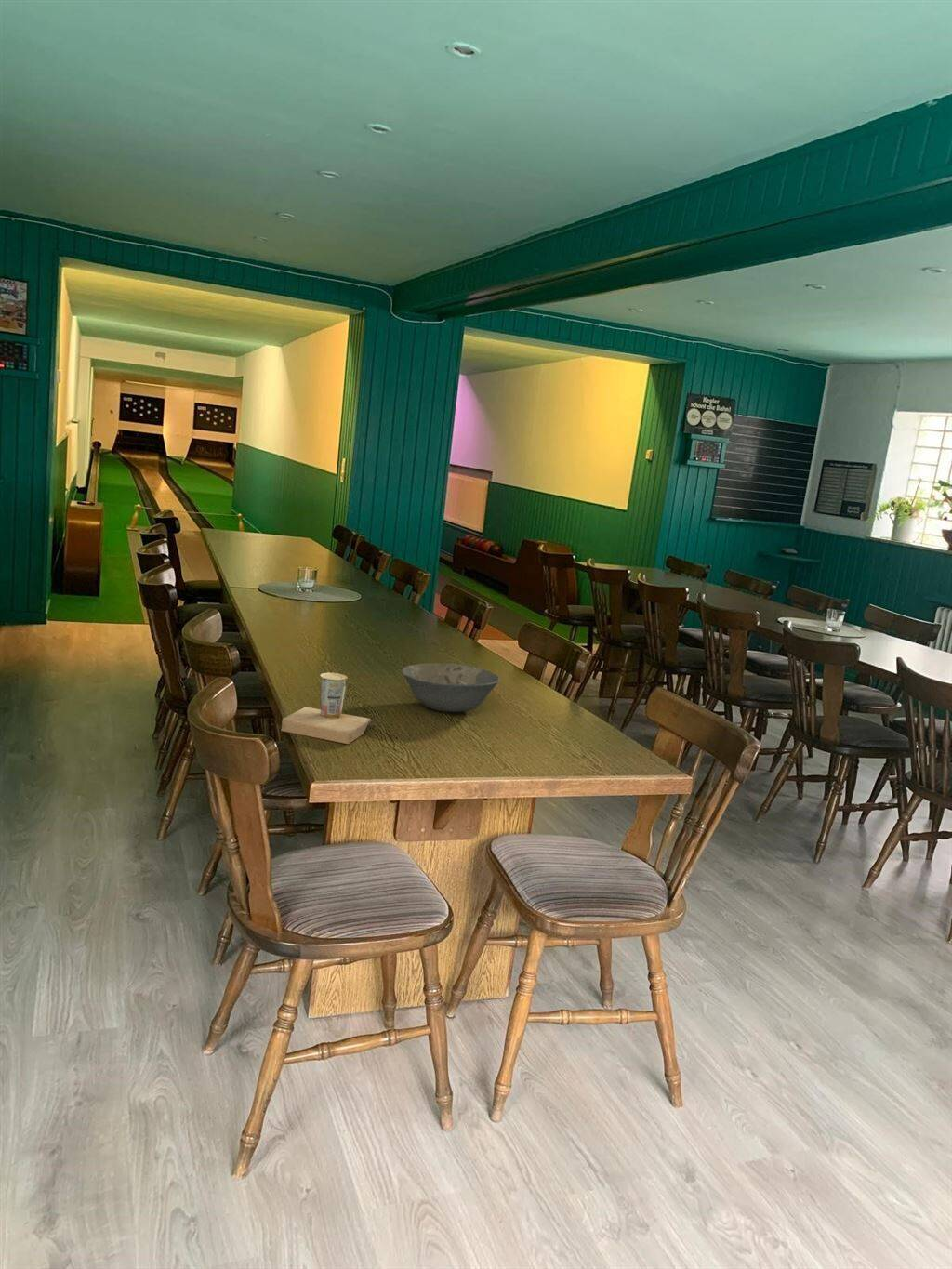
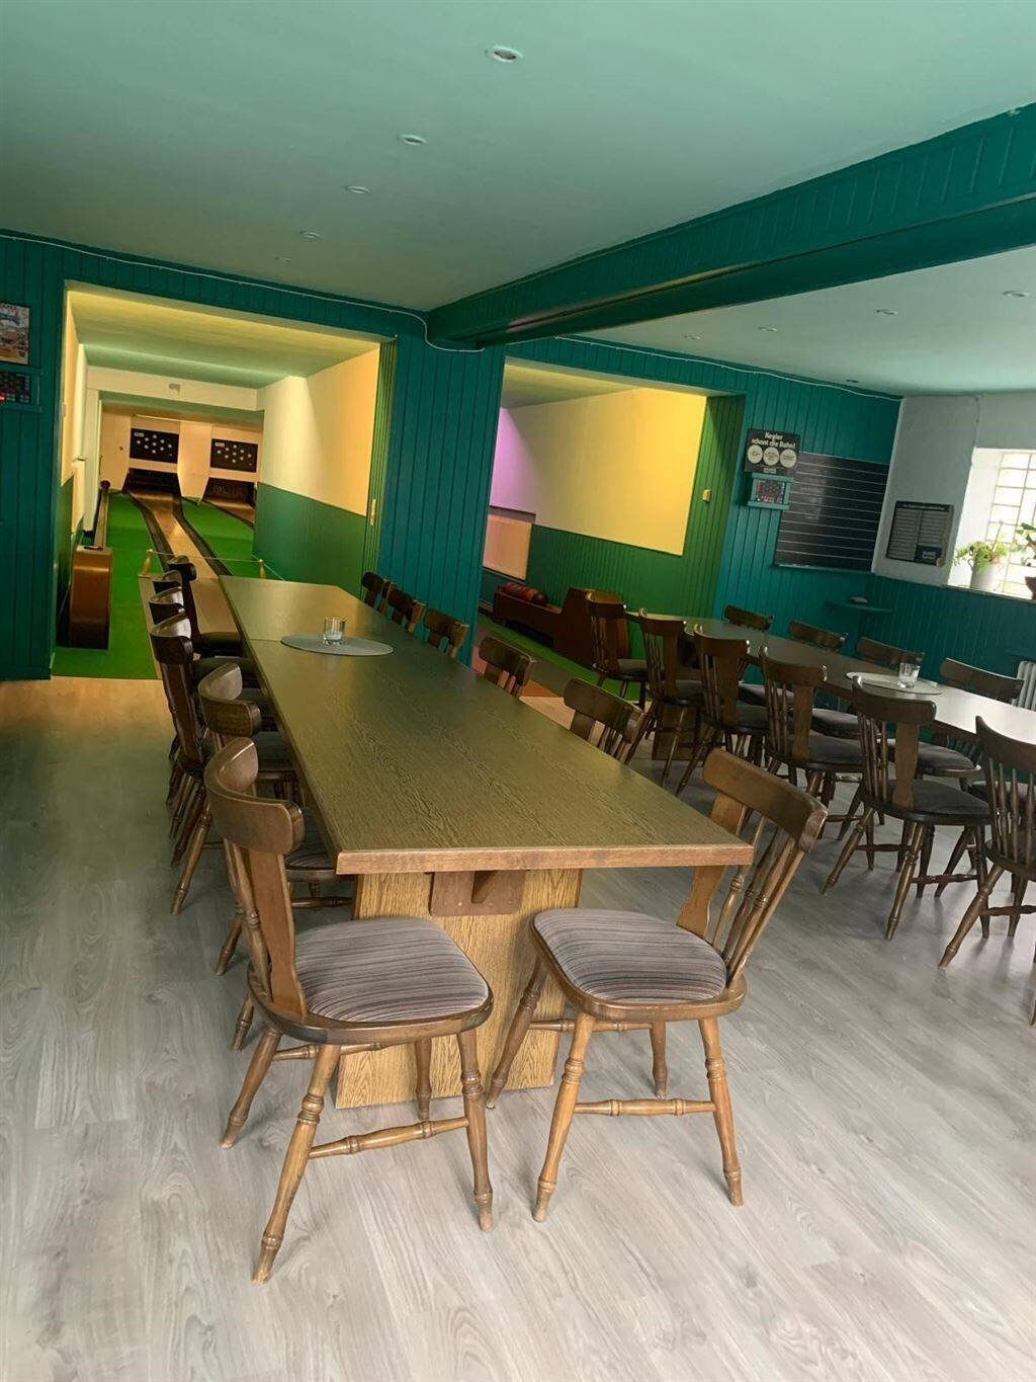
- cup (333, 702)
- bowl (448, 689)
